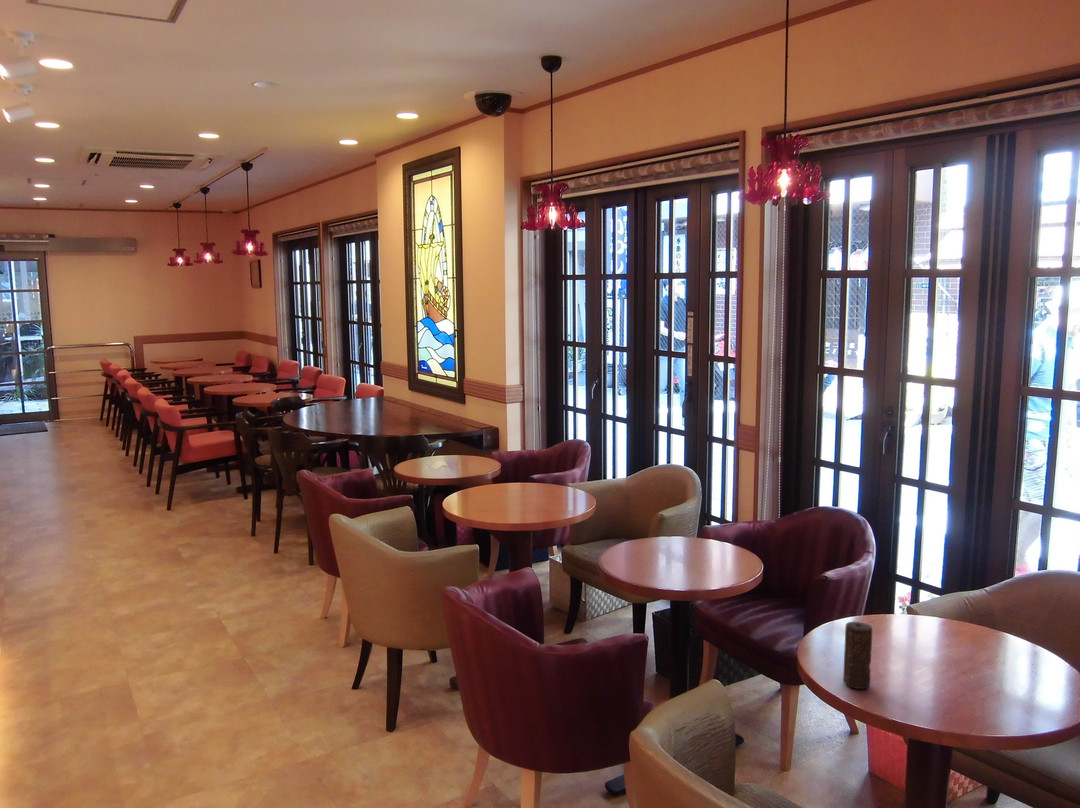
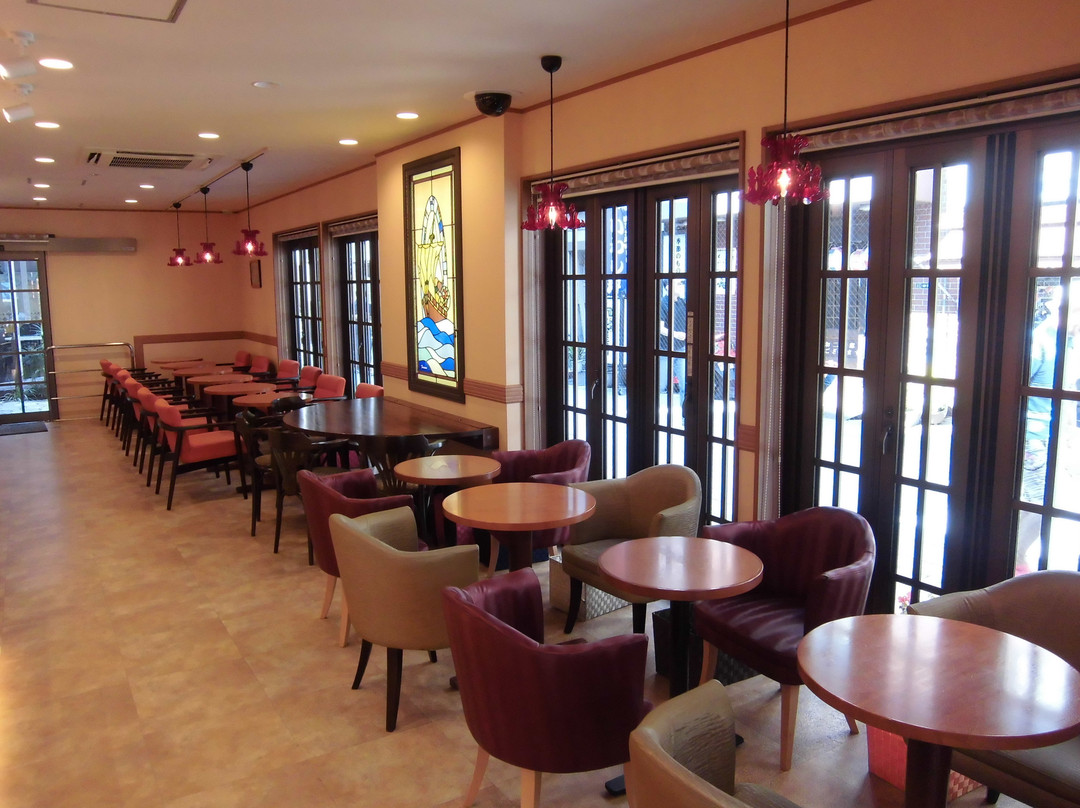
- candle (857, 654)
